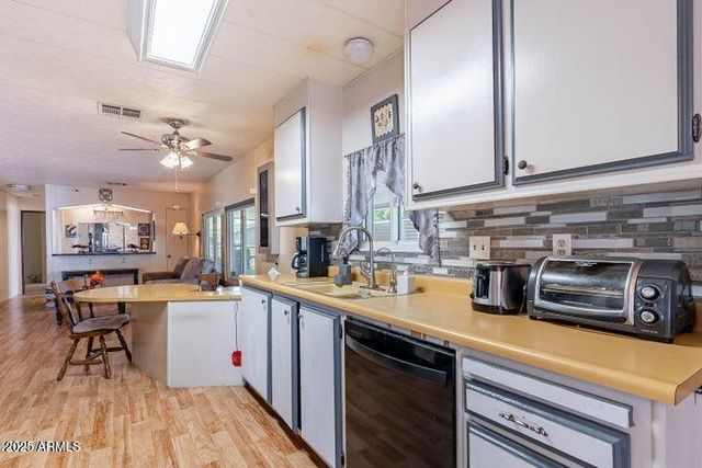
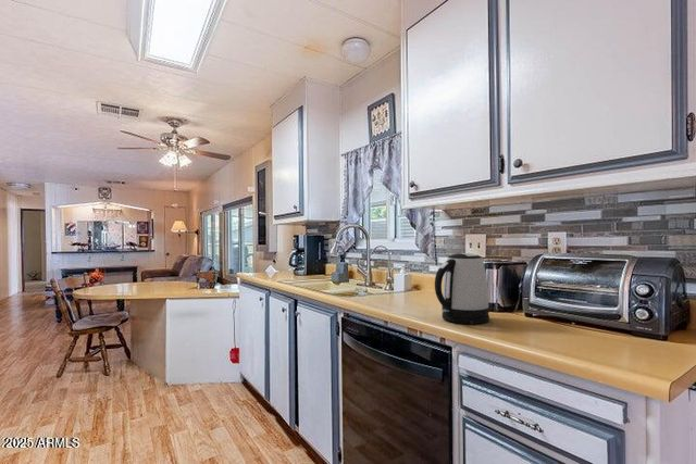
+ kettle (460, 286)
